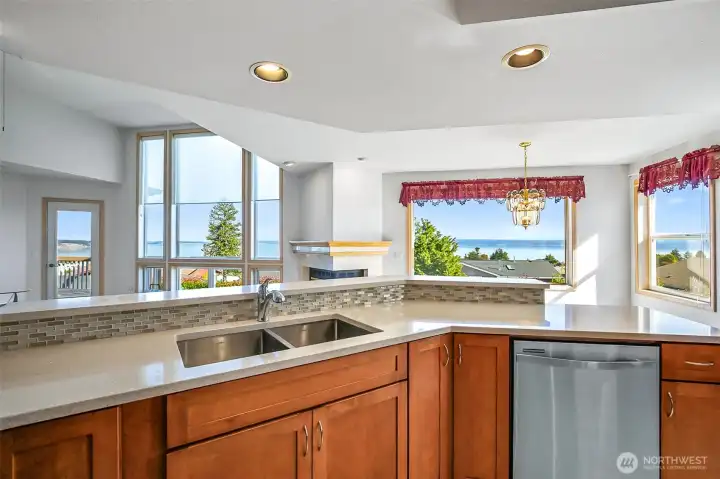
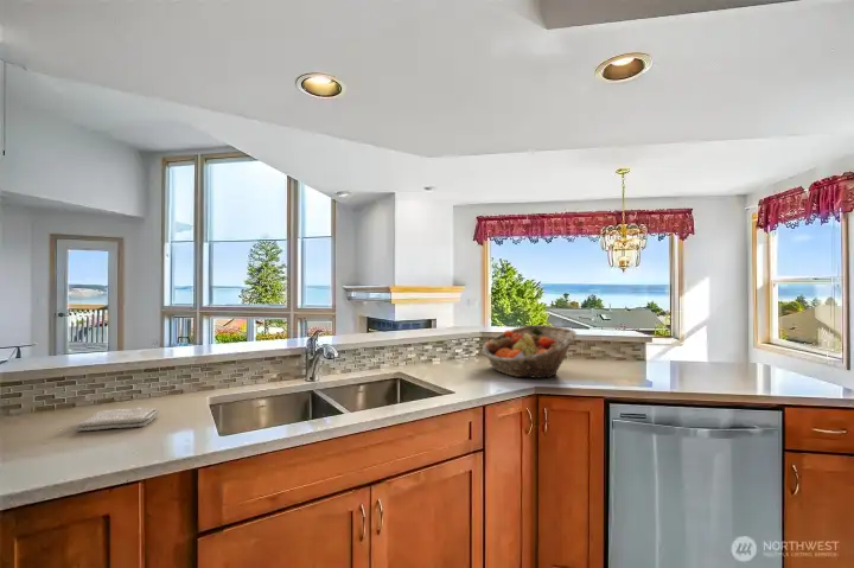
+ washcloth (120, 417)
+ fruit basket (527, 349)
